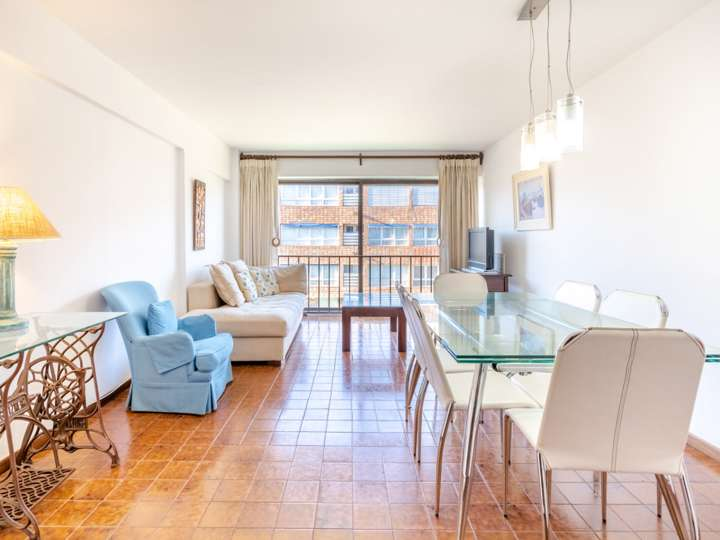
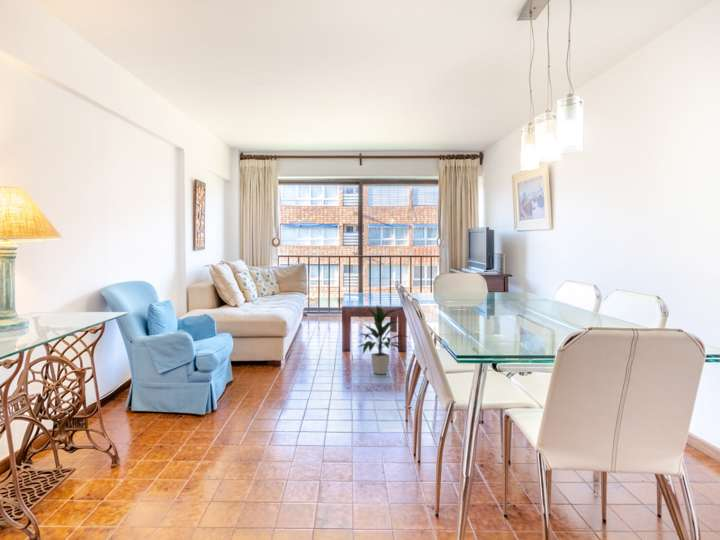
+ indoor plant (380, 337)
